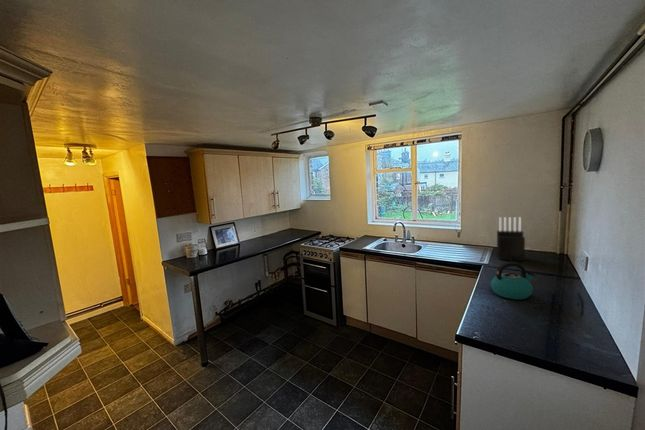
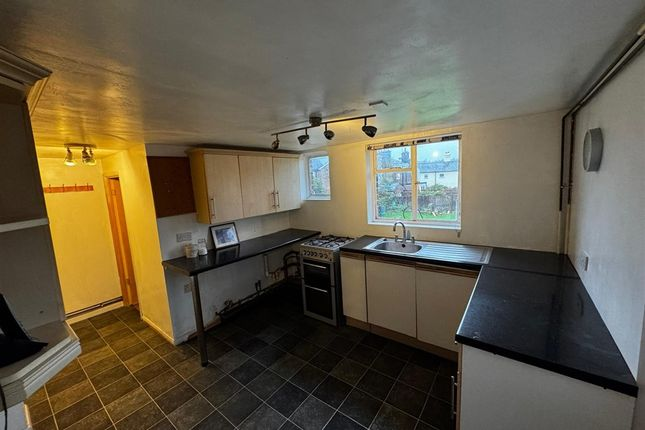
- kettle (513, 278)
- knife block (510, 238)
